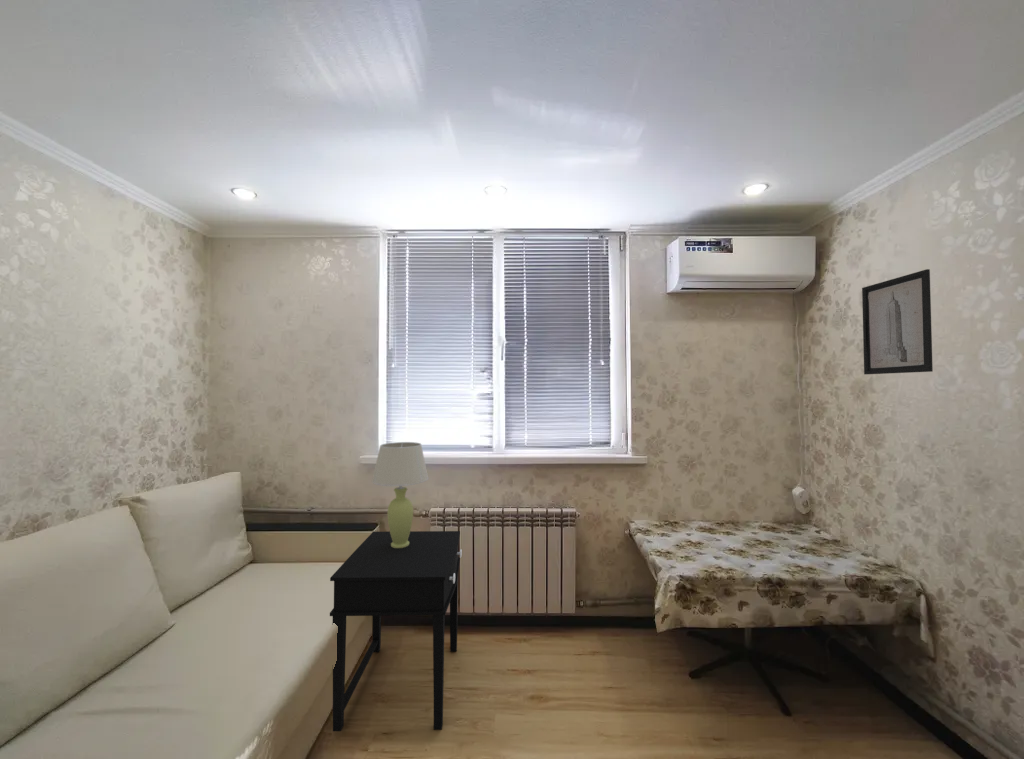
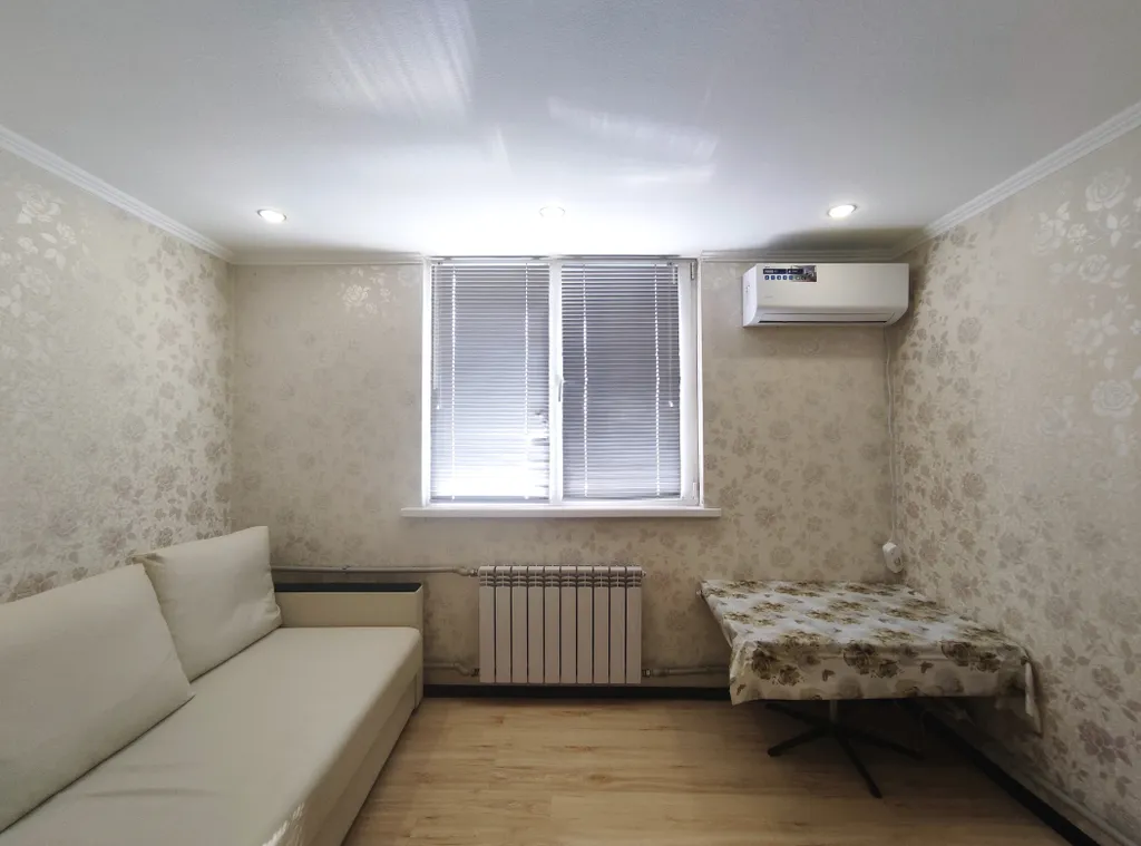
- table lamp (400, 494)
- wall art (894, 326)
- side table (406, 614)
